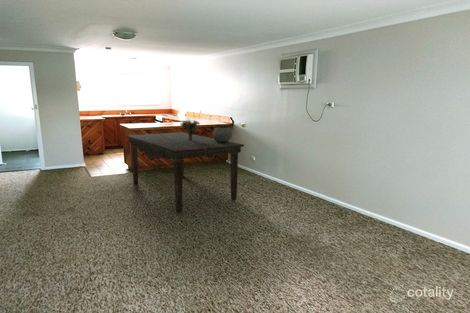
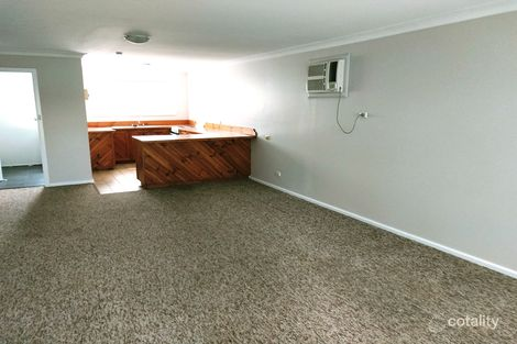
- bouquet (189, 129)
- dining table (179, 165)
- ceramic pot (222, 134)
